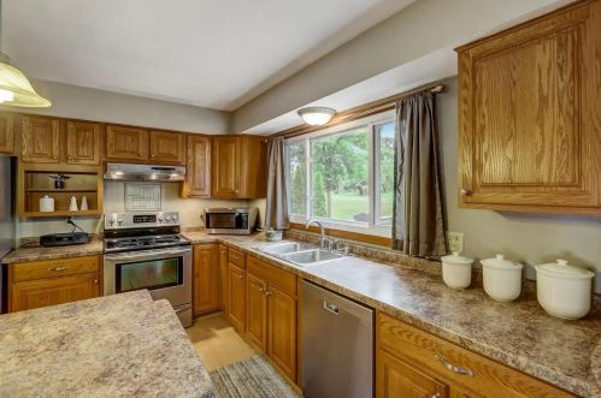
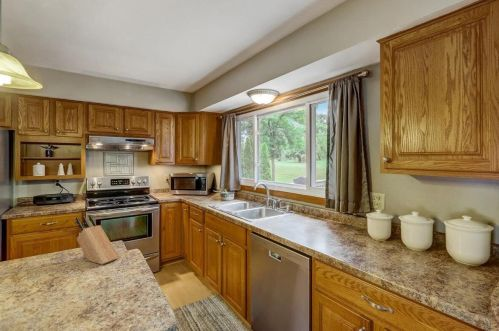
+ knife block (95, 237)
